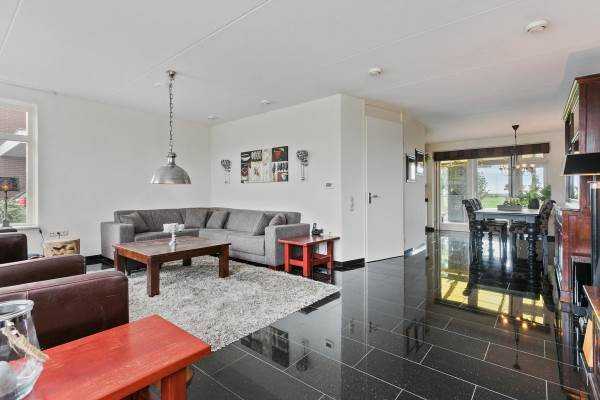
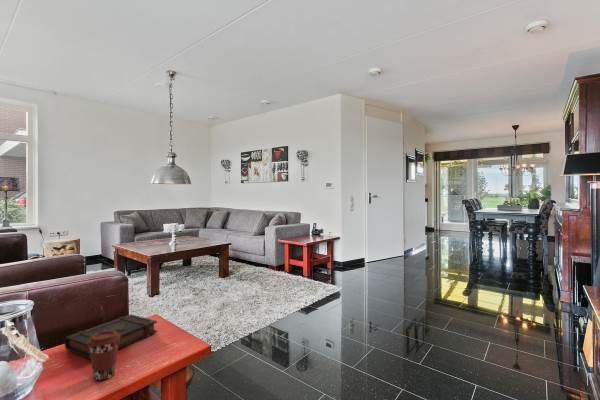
+ coffee cup (104, 355)
+ book (113, 330)
